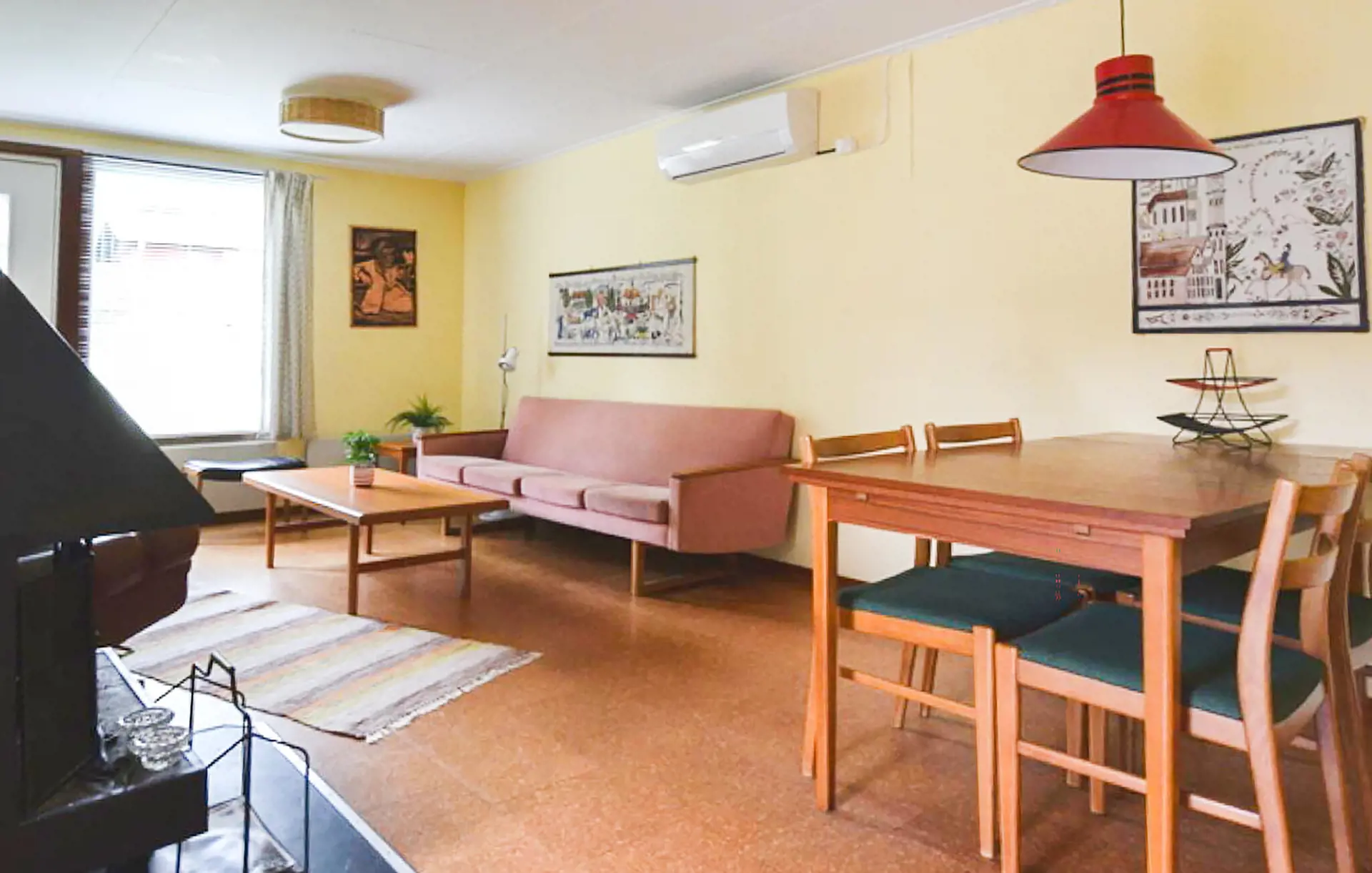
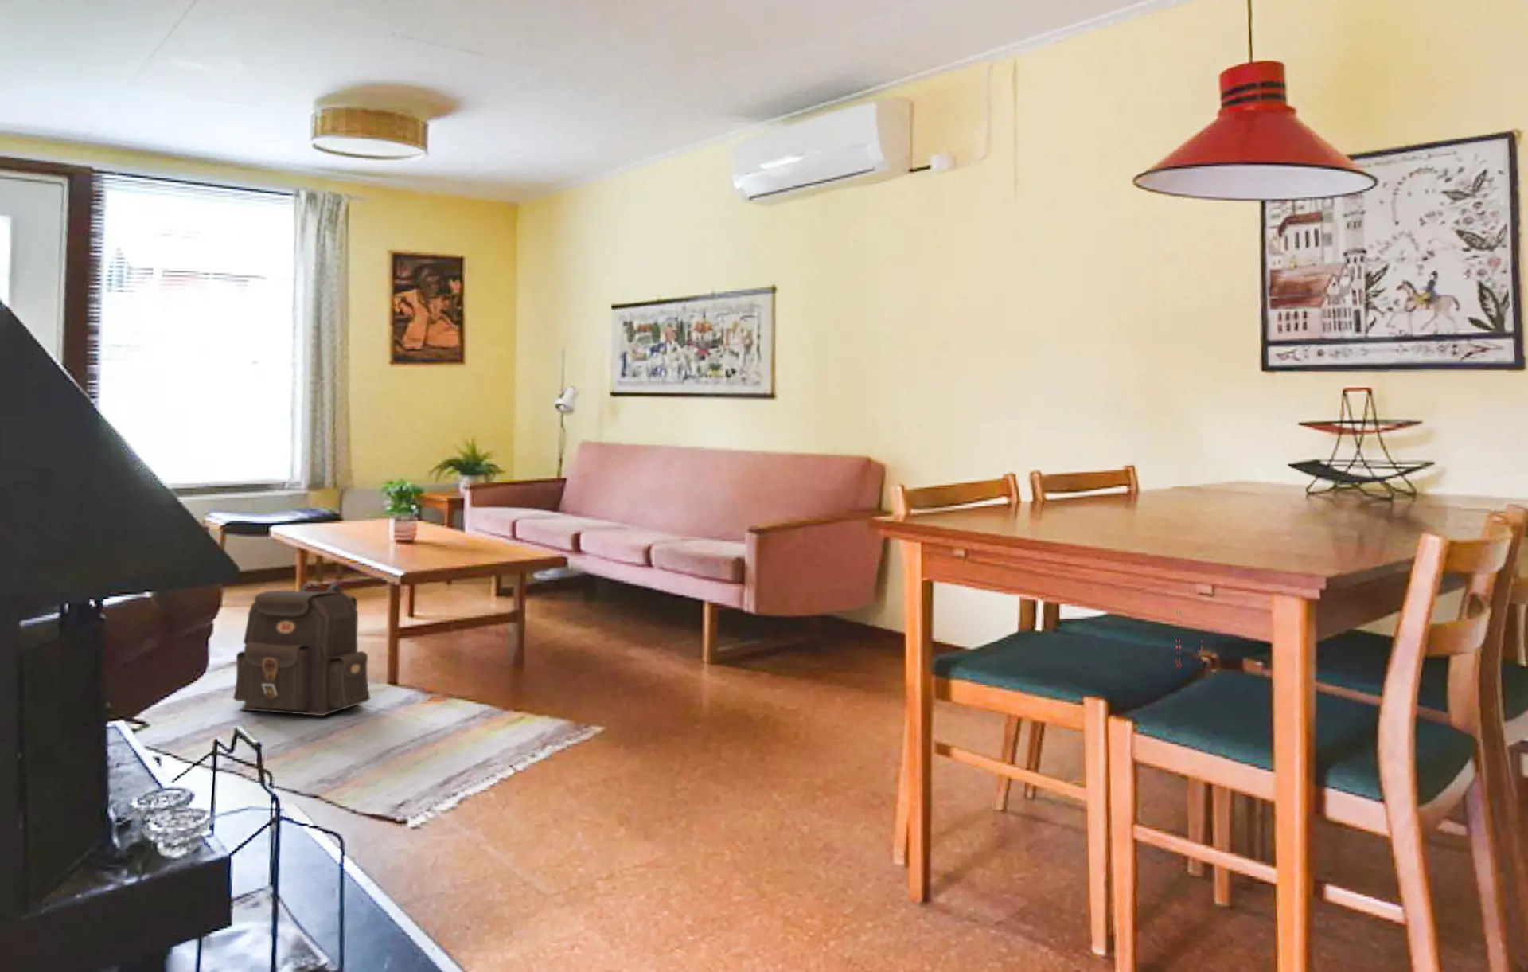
+ backpack (303, 647)
